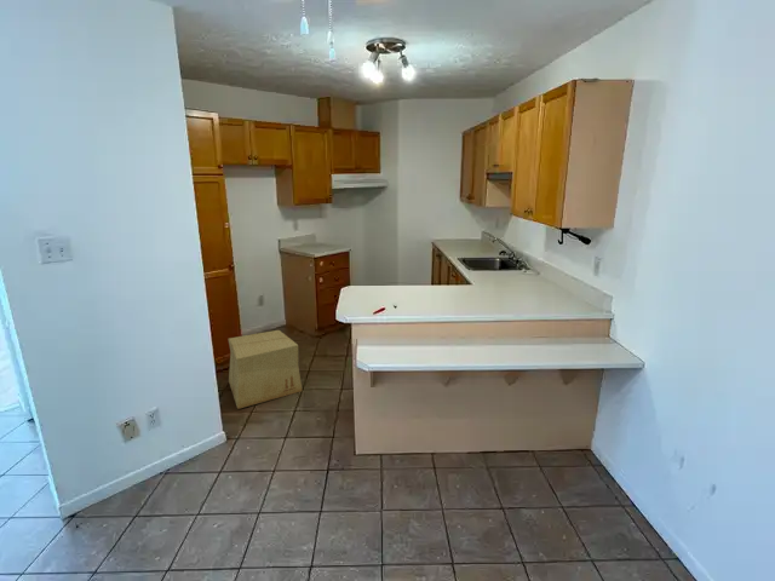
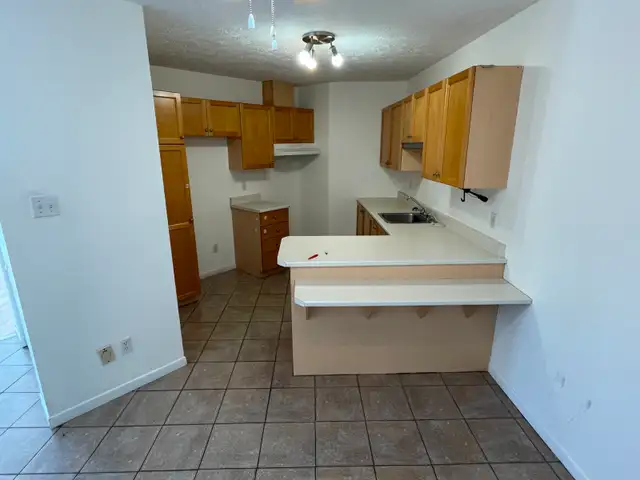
- cardboard box (262, 364)
